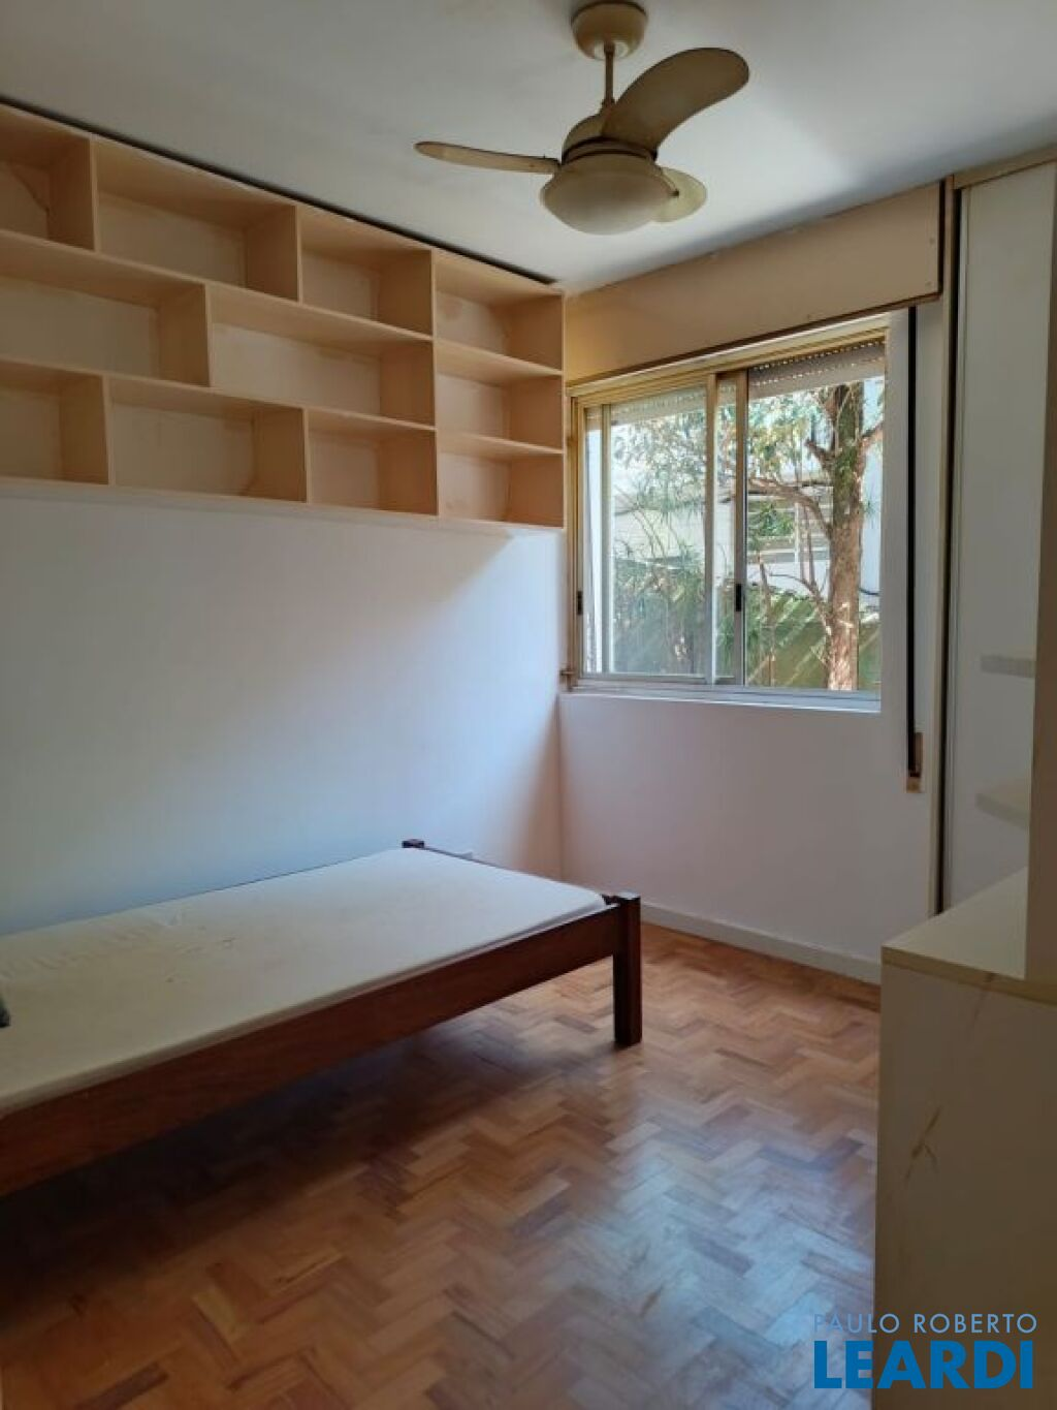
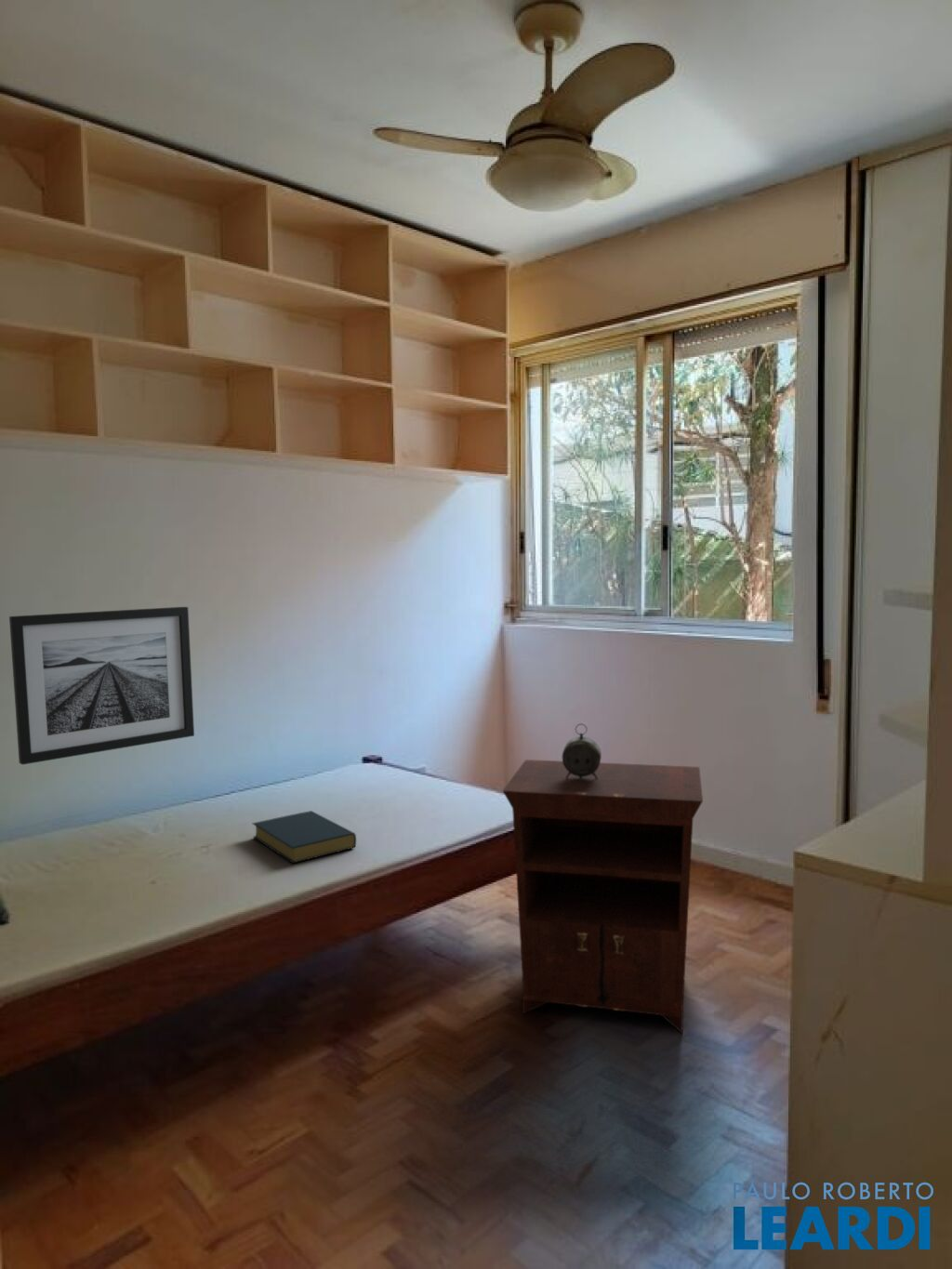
+ nightstand (605, 888)
+ hardback book (303, 835)
+ wall art (108, 681)
+ alarm clock (581, 750)
